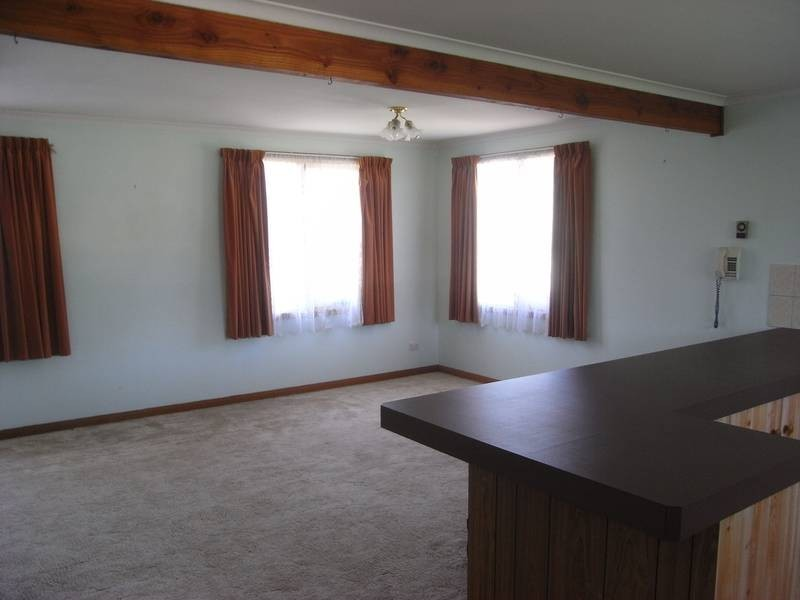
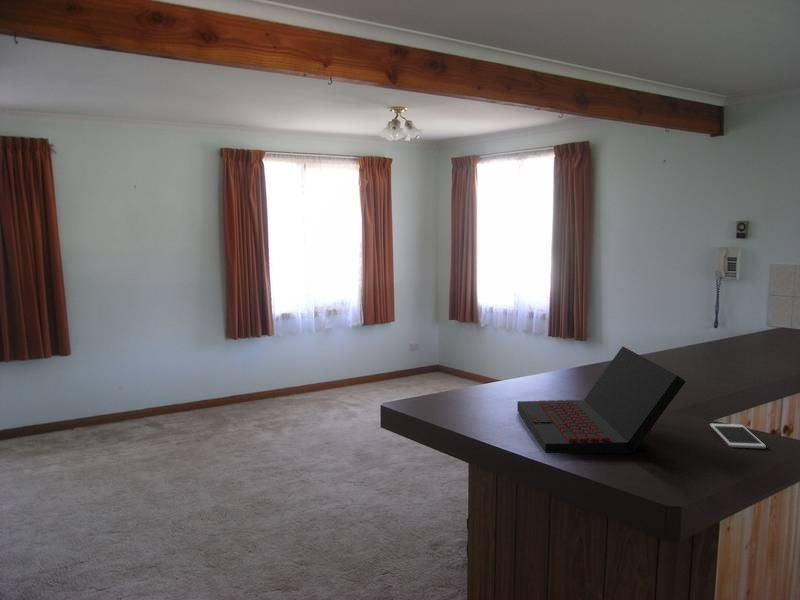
+ laptop (592, 395)
+ cell phone (736, 435)
